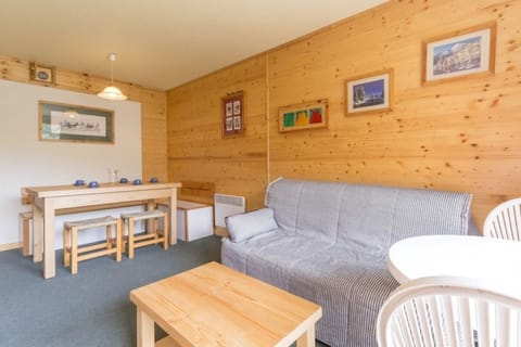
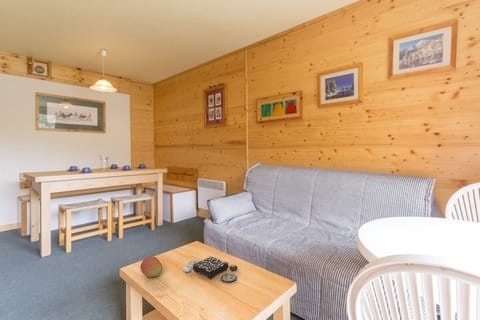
+ fruit (151, 266)
+ board game (210, 267)
